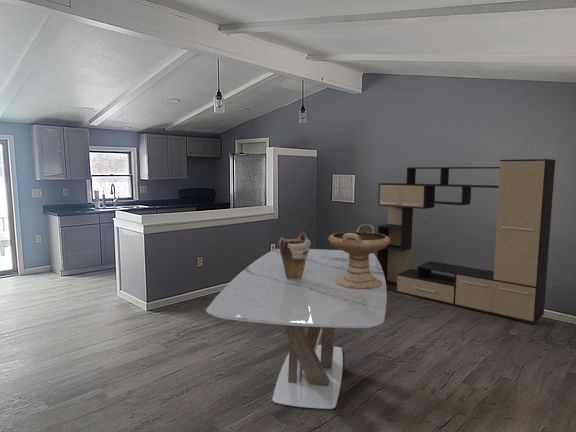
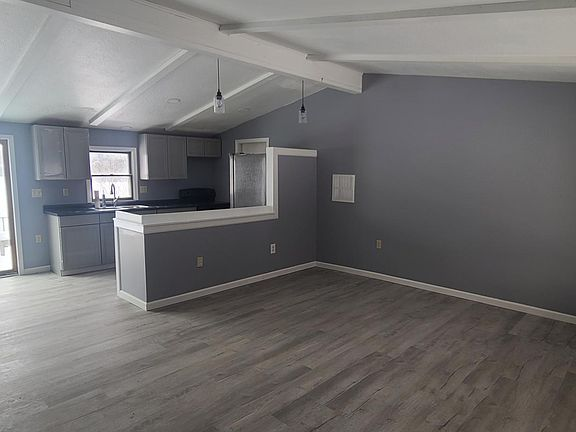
- decorative bowl (358, 255)
- vase (294, 256)
- media console (450, 204)
- dining table (310, 324)
